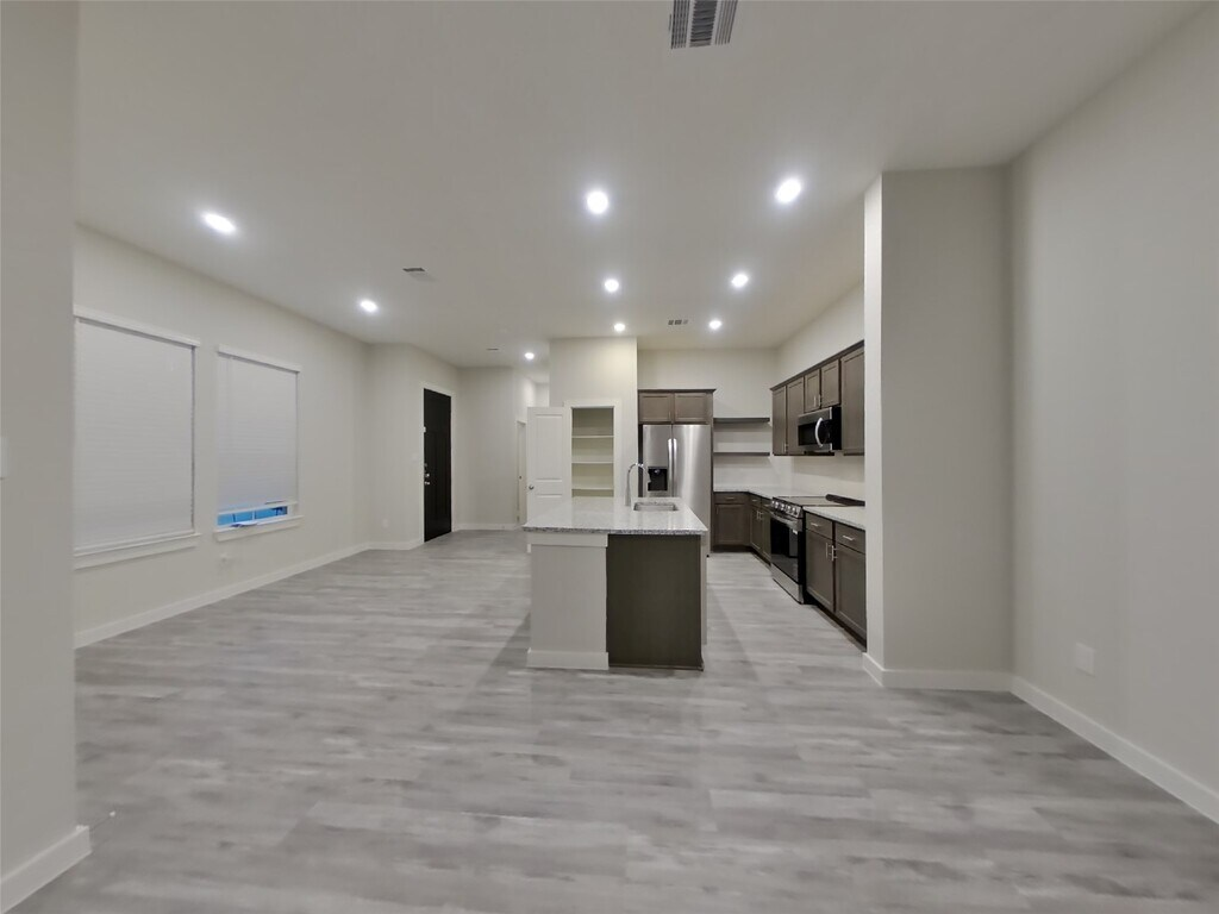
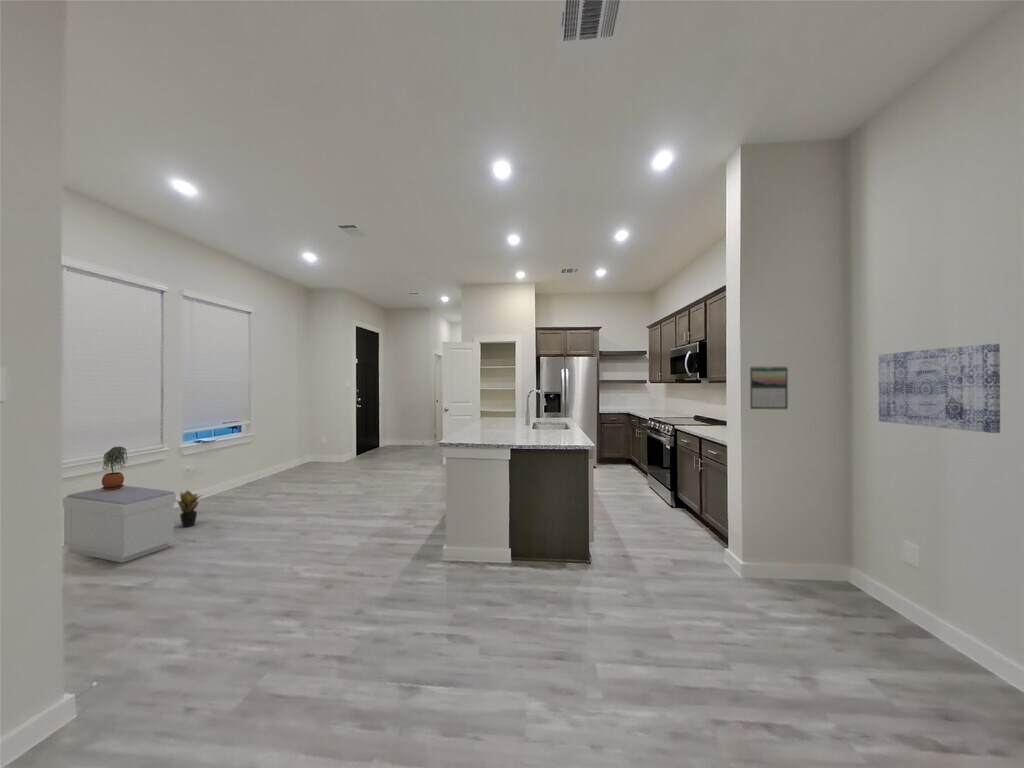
+ potted plant (189, 506)
+ potted plant (115, 467)
+ wall art (930, 388)
+ calendar (768, 387)
+ bench (120, 520)
